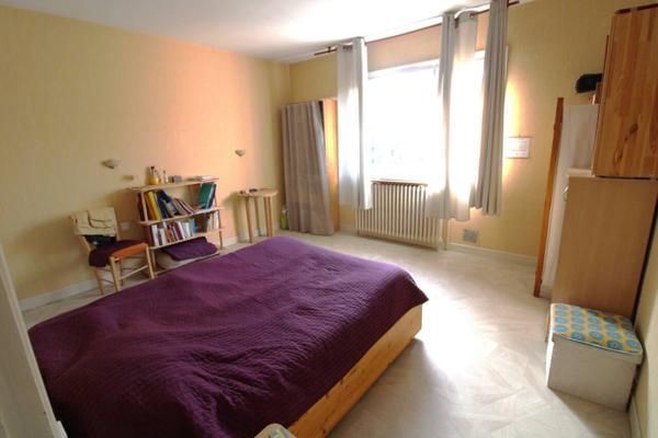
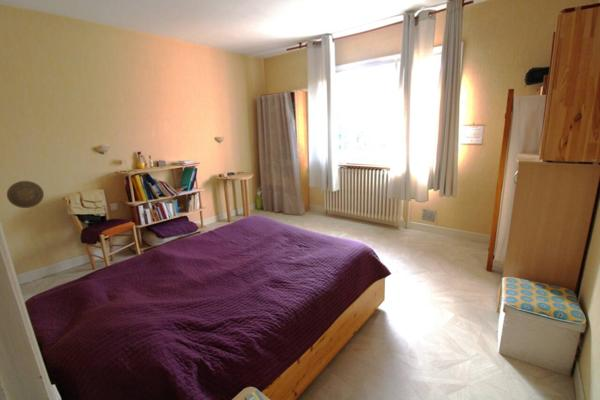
+ decorative plate (26, 194)
